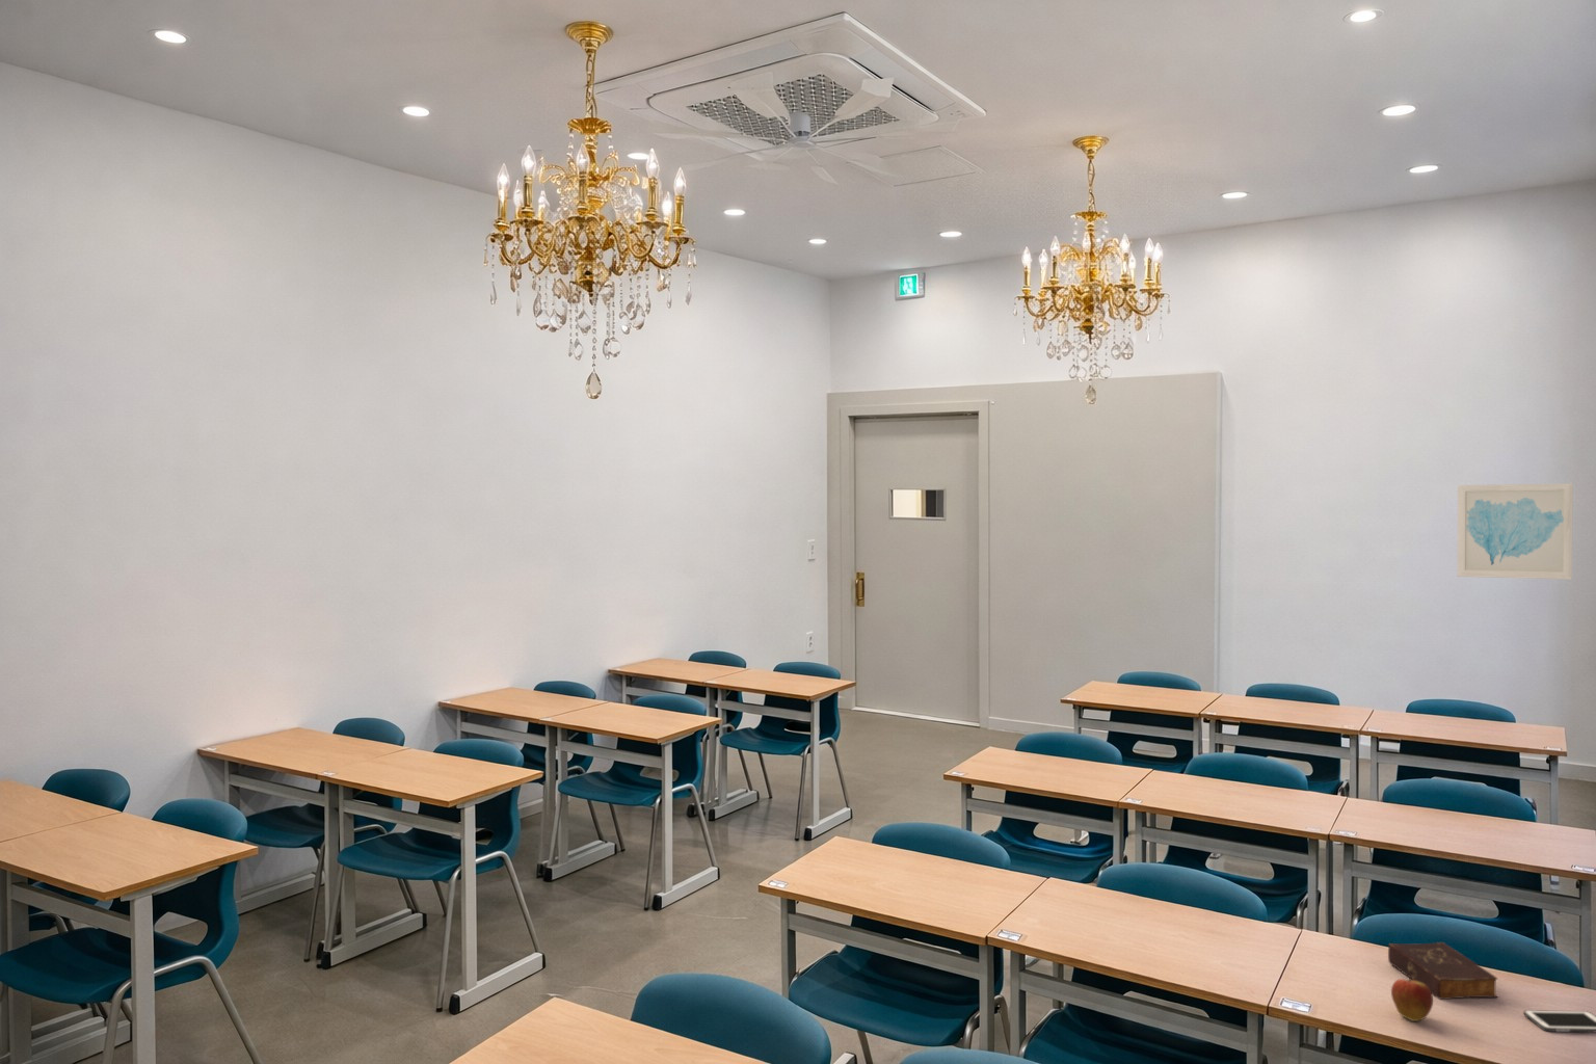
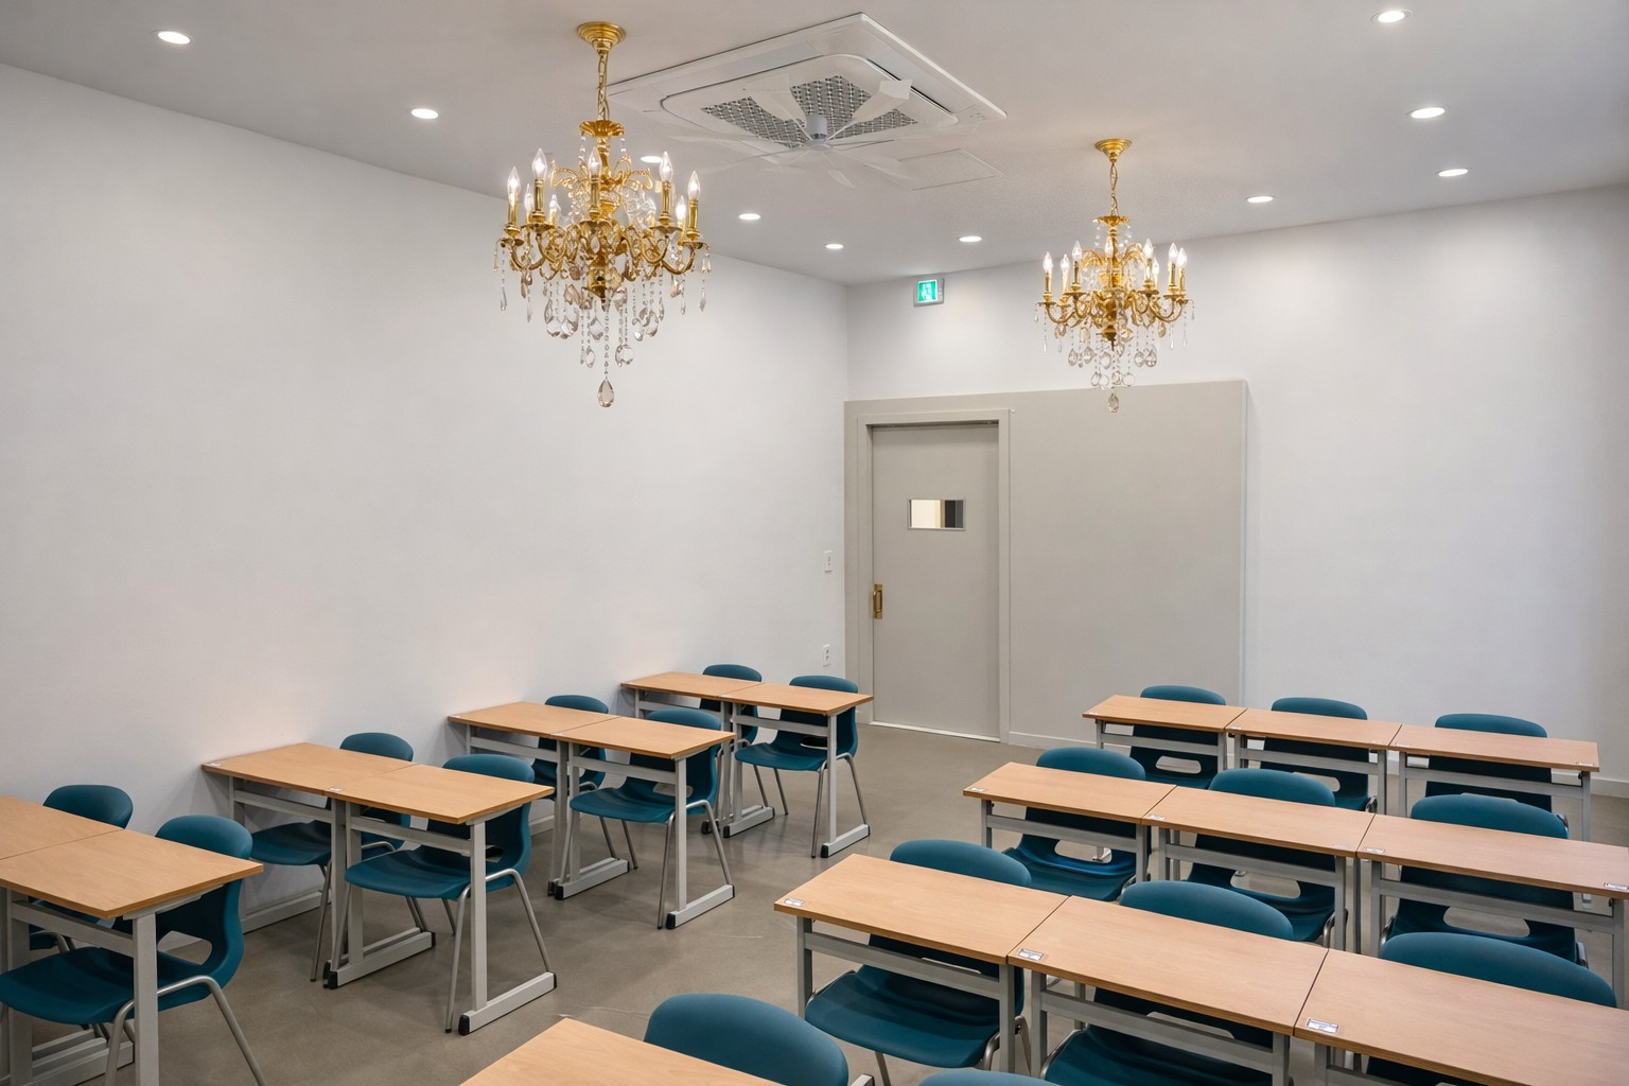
- book (1440, 969)
- wall art (1513, 531)
- cell phone (1568, 1021)
- apple (1411, 995)
